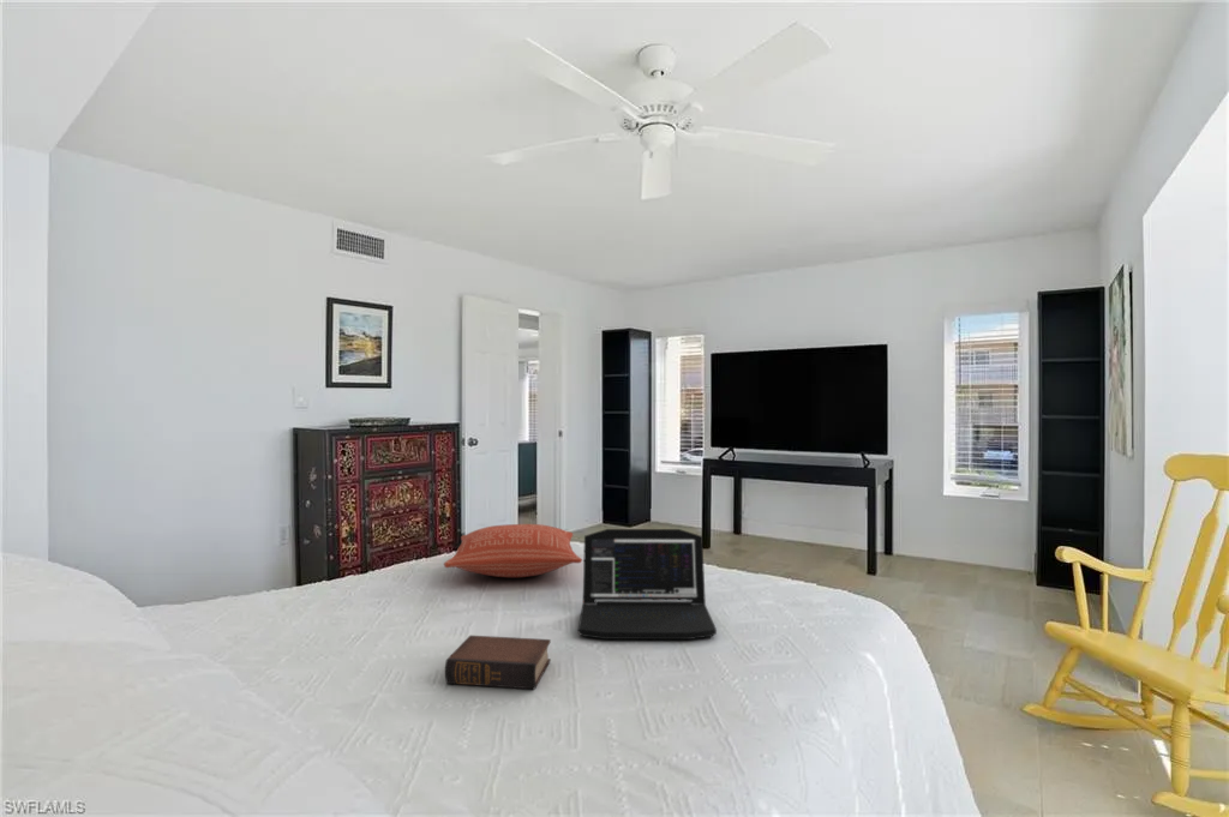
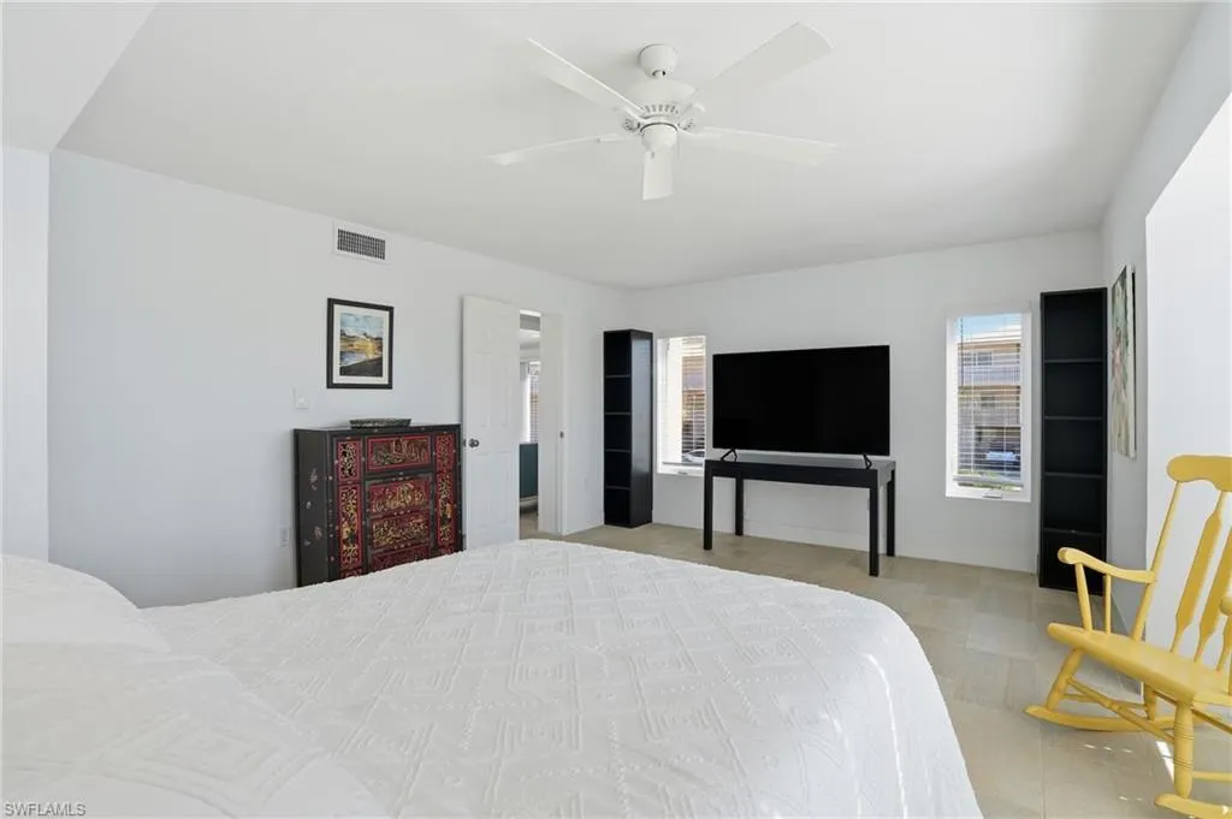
- laptop (645, 579)
- book (499, 661)
- pillow (515, 547)
